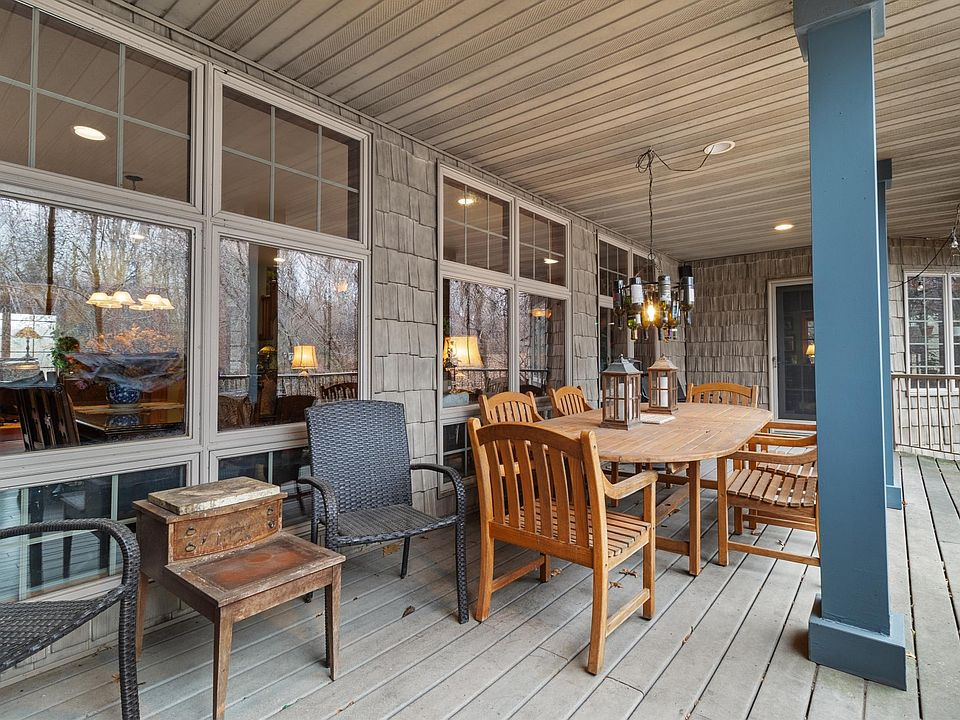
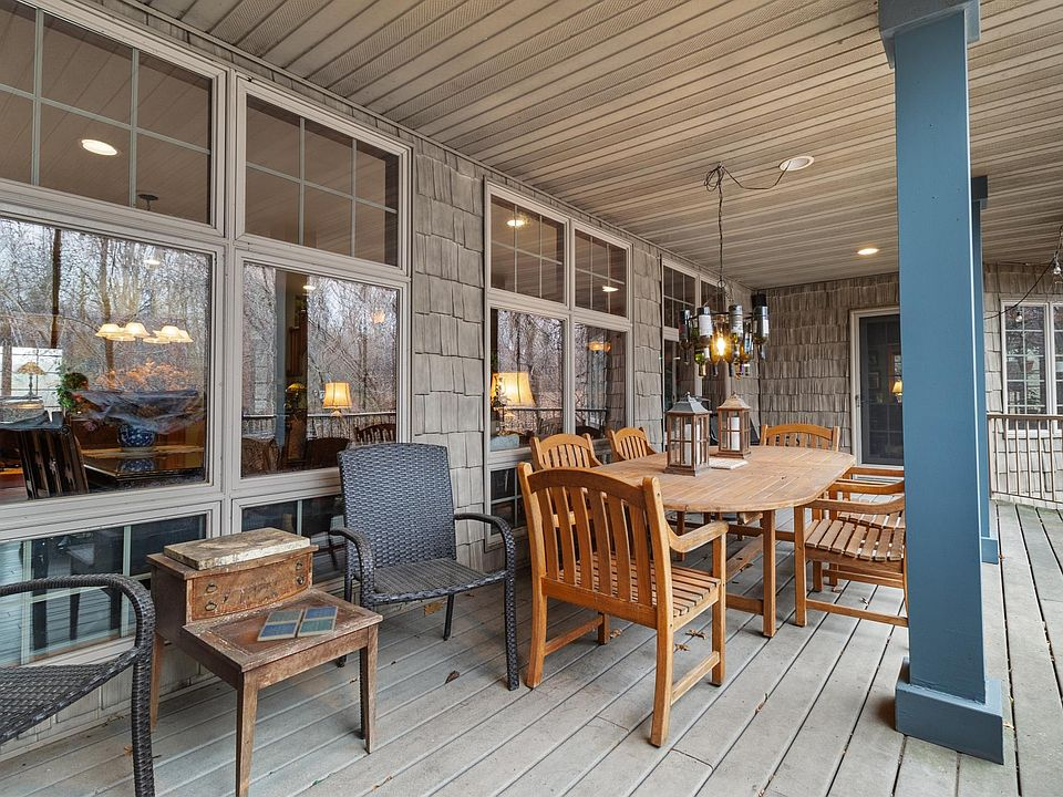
+ drink coaster (301, 622)
